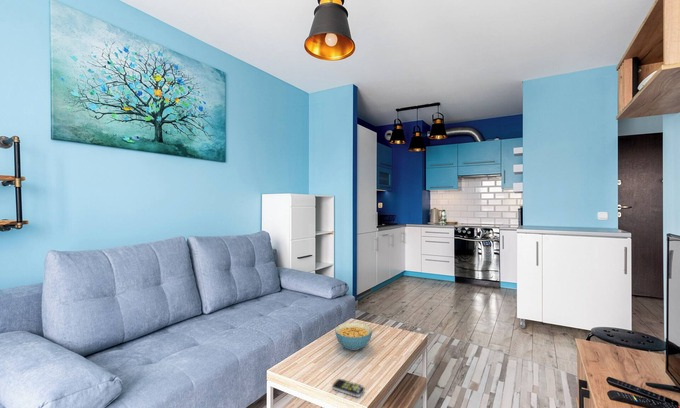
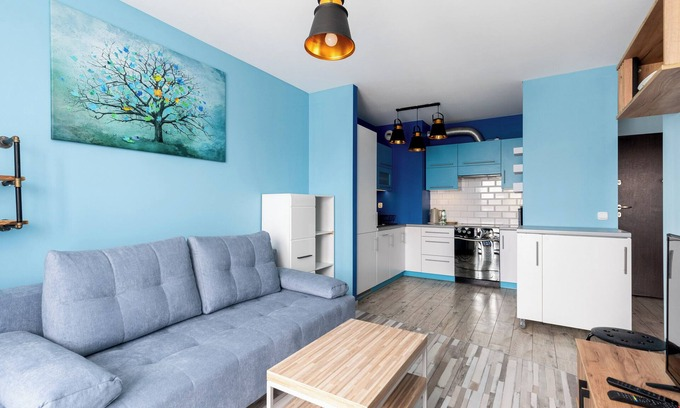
- remote control (348, 387)
- cereal bowl (353, 338)
